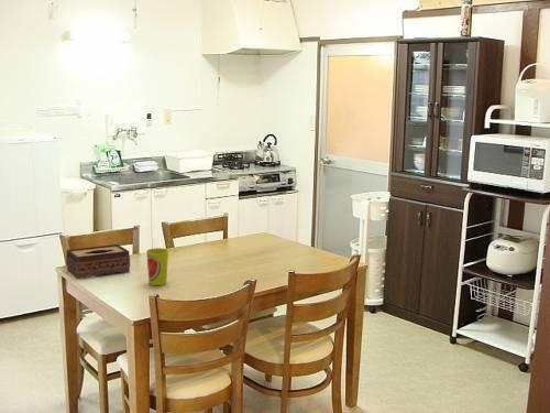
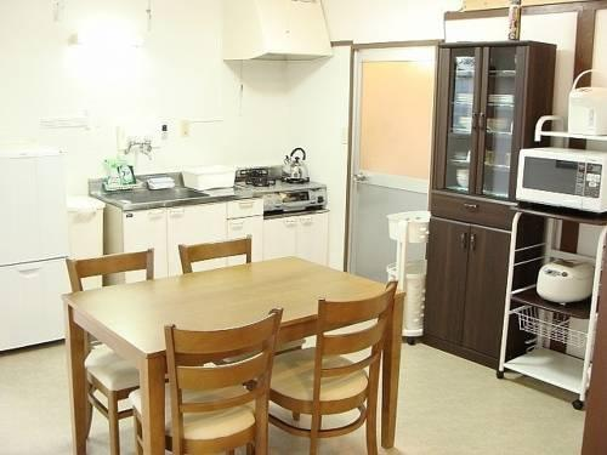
- tissue box (98, 260)
- cup (157, 267)
